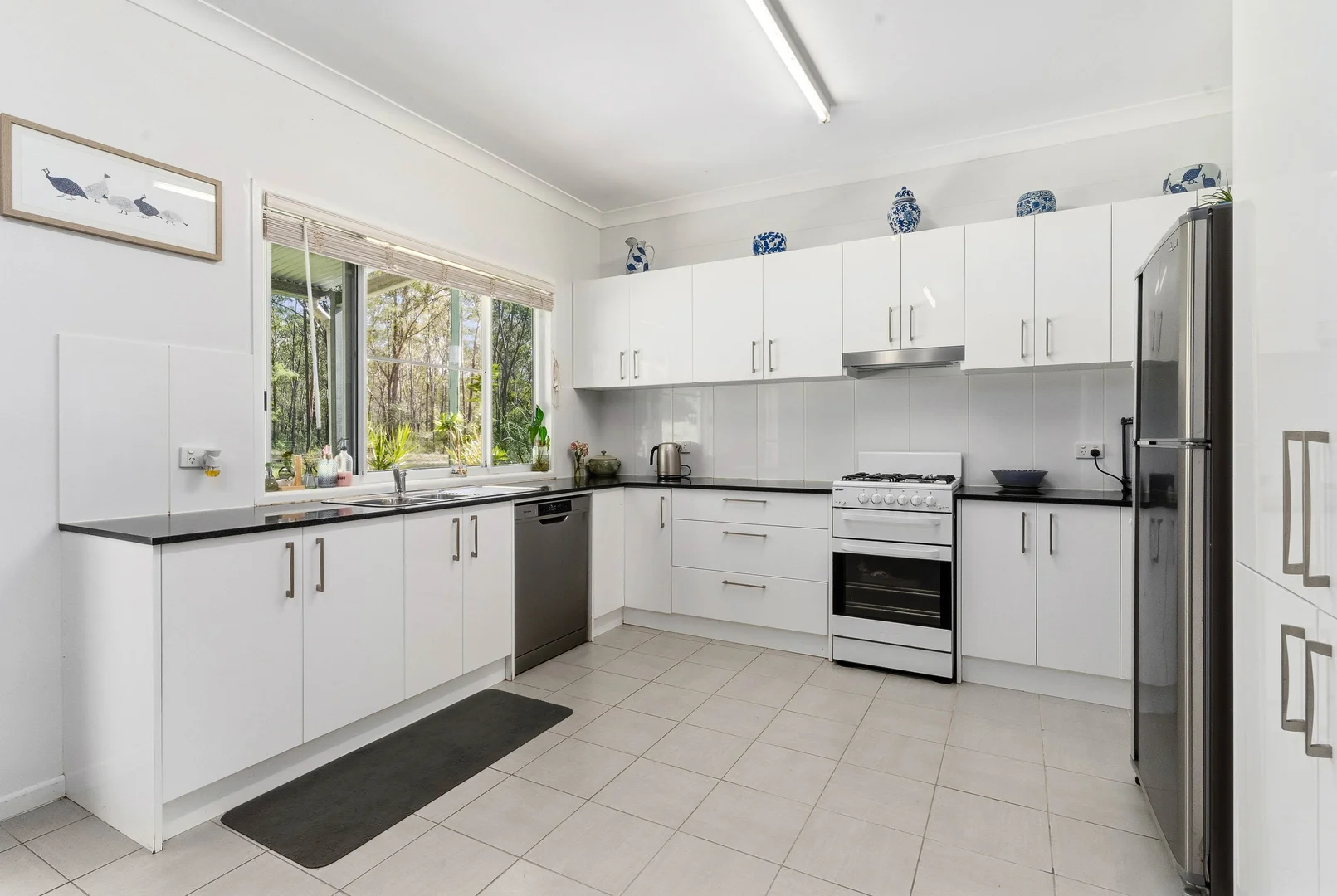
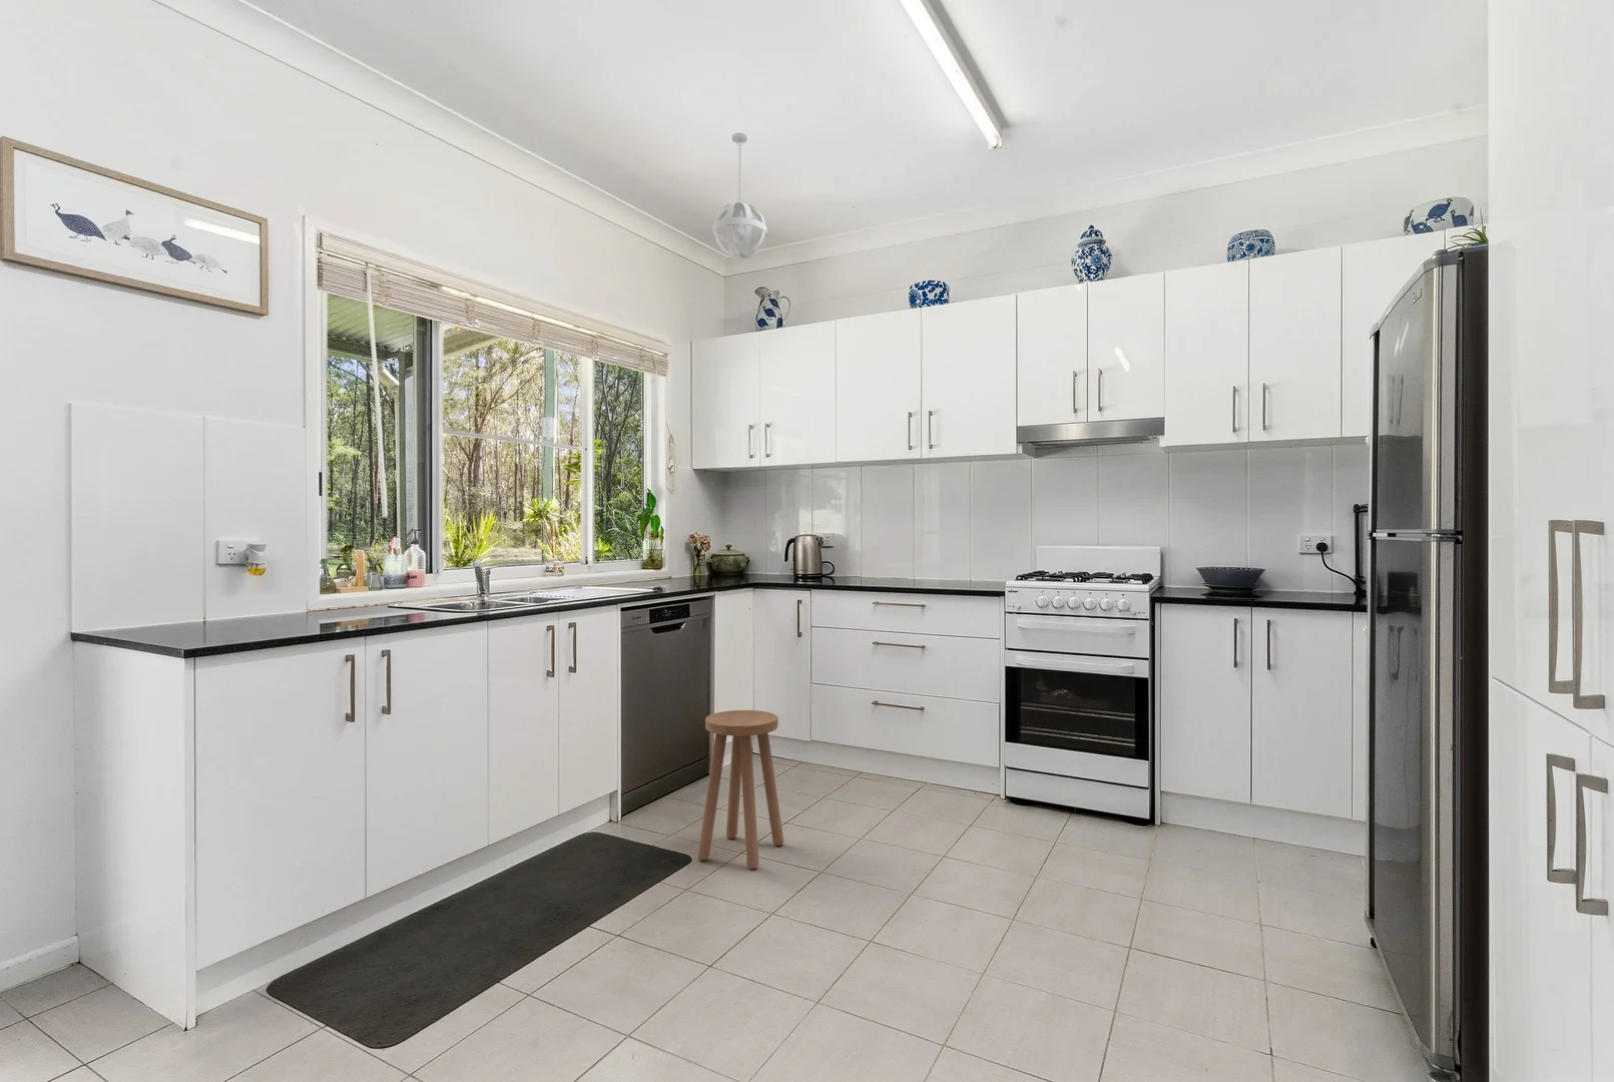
+ stool (742, 785)
+ pendant light (740, 197)
